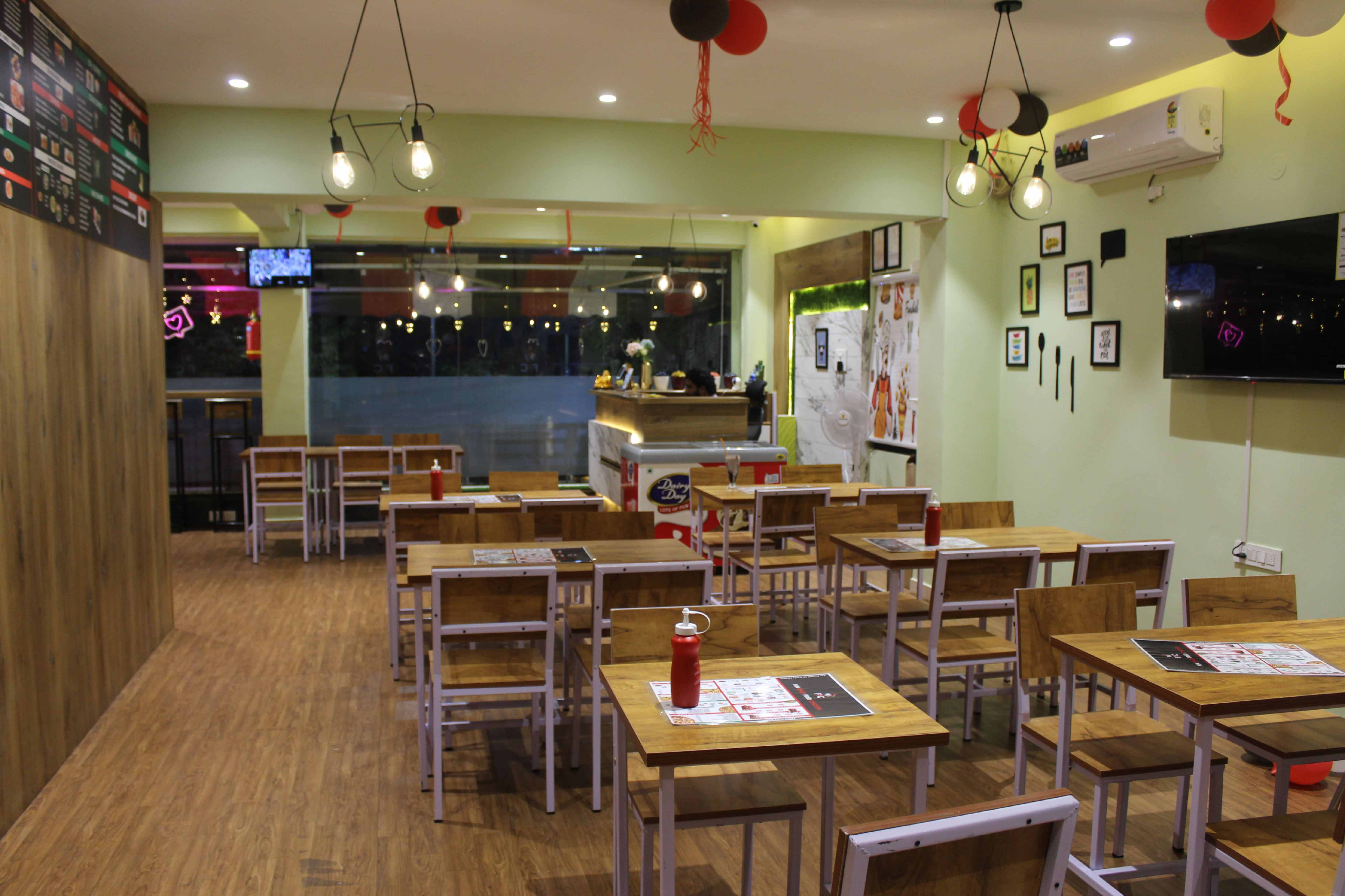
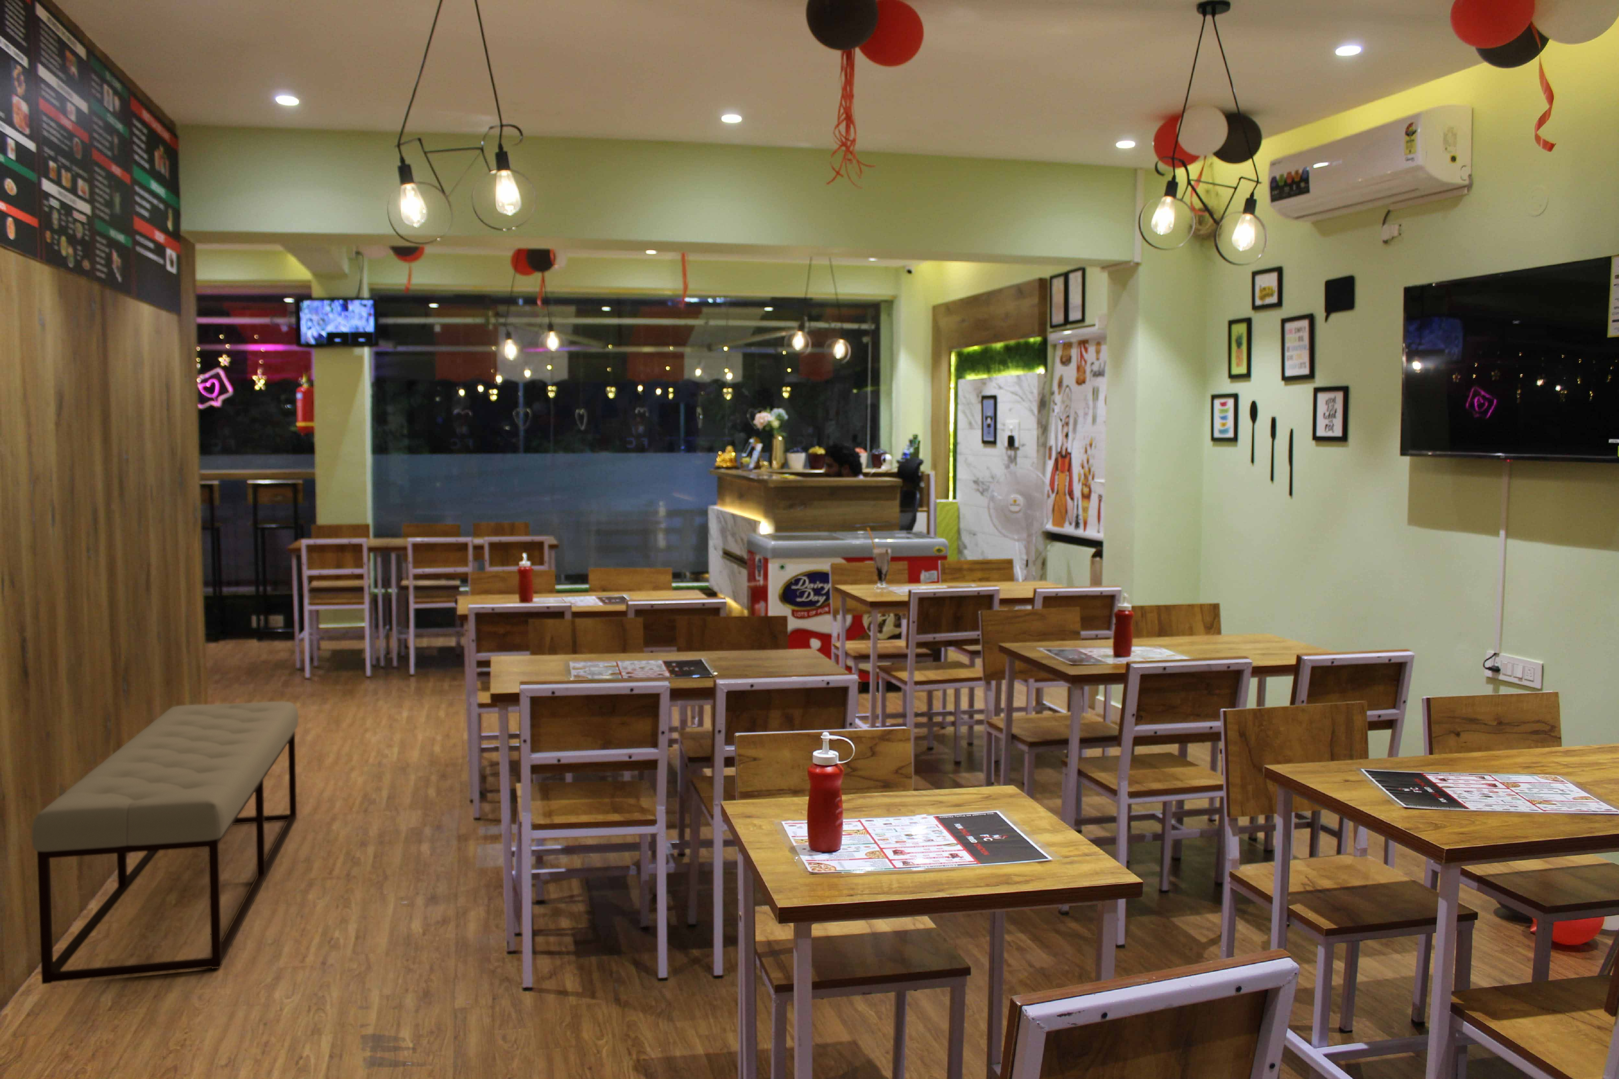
+ bench (191, 815)
